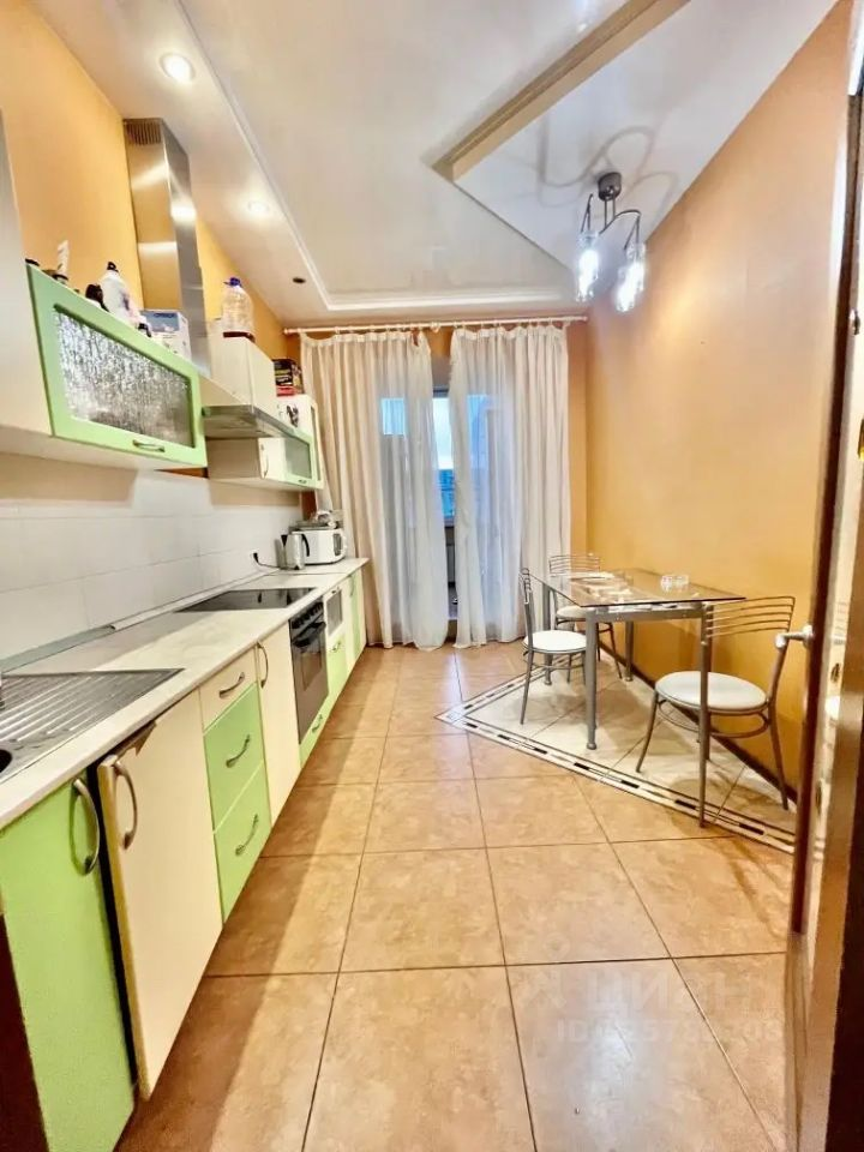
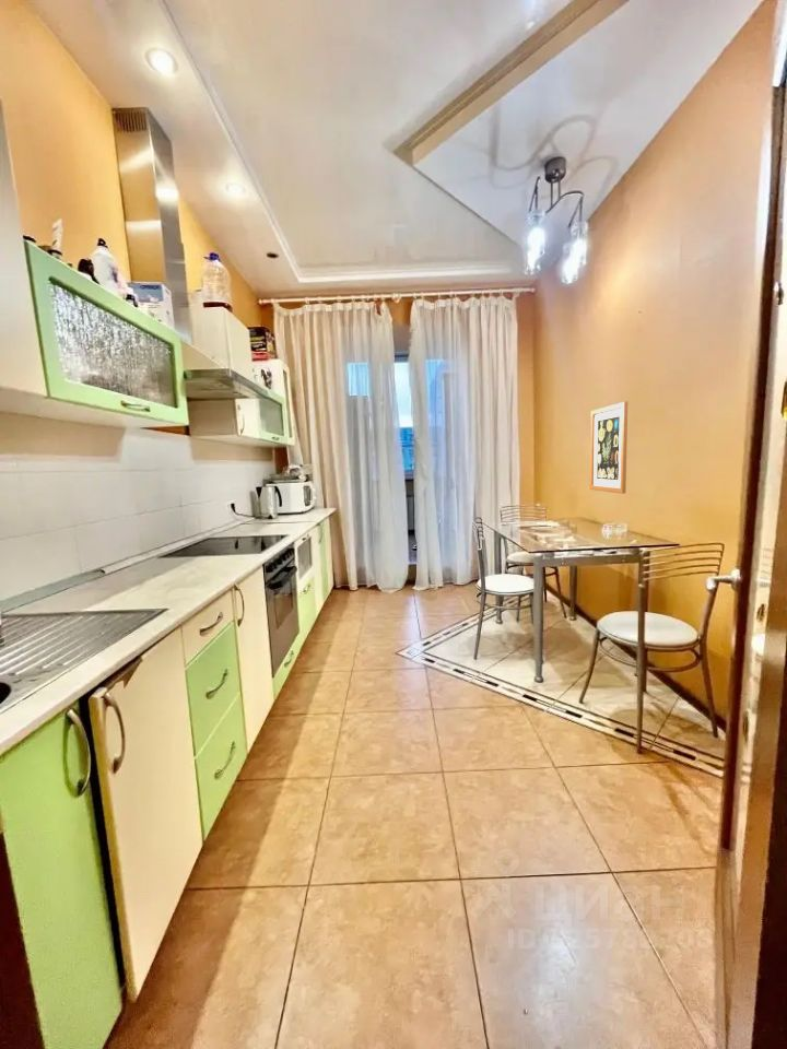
+ wall art (607, 449)
